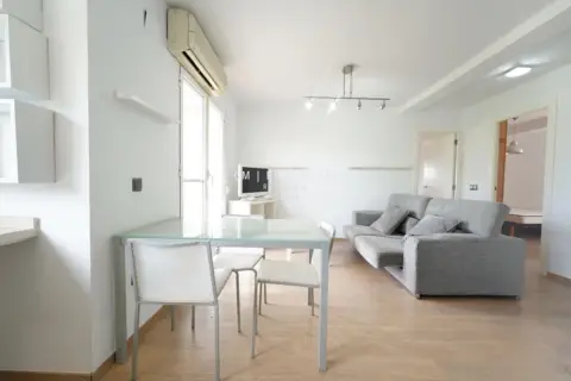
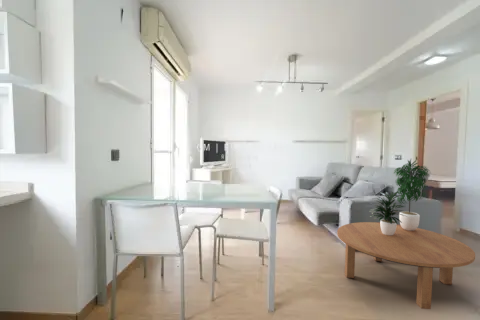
+ potted plant (399, 195)
+ coffee table (397, 259)
